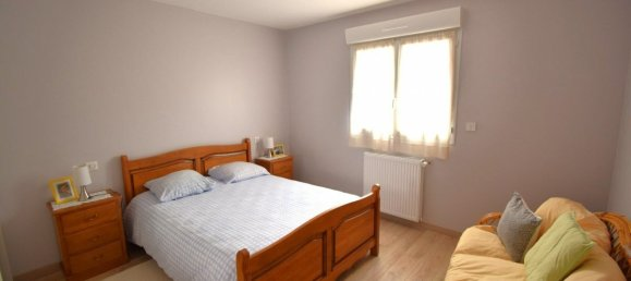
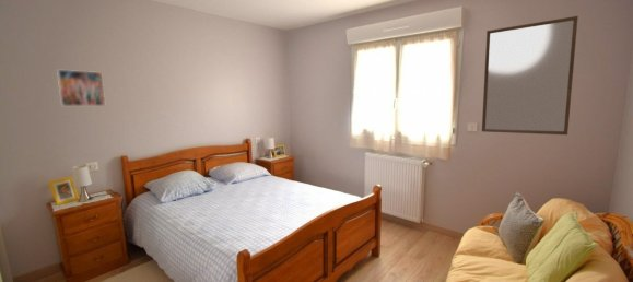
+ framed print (82, 89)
+ home mirror (525, 80)
